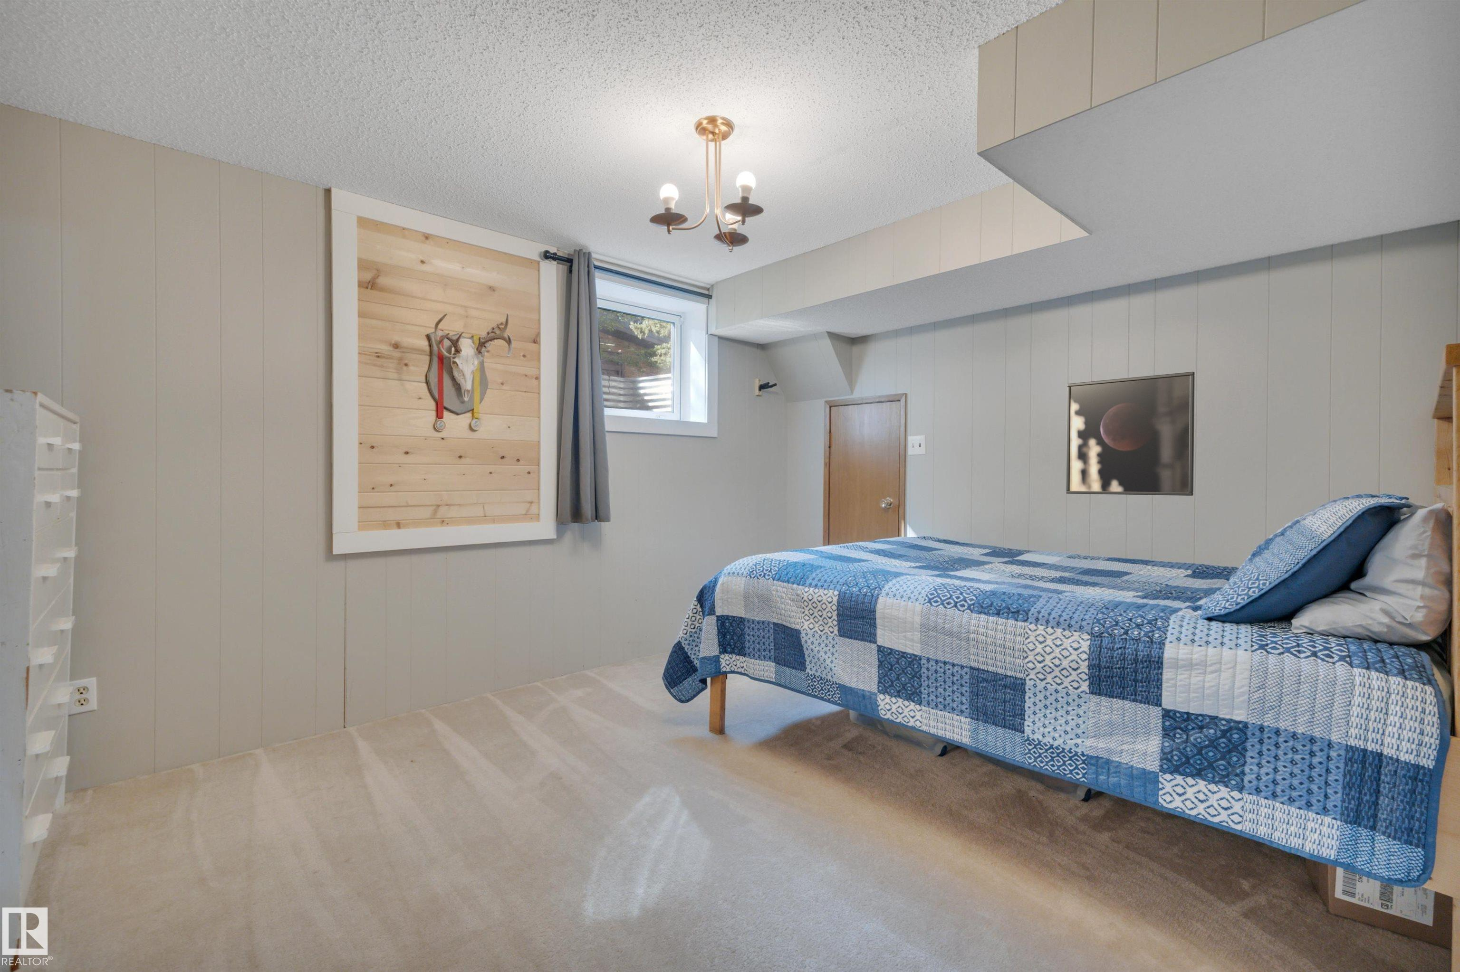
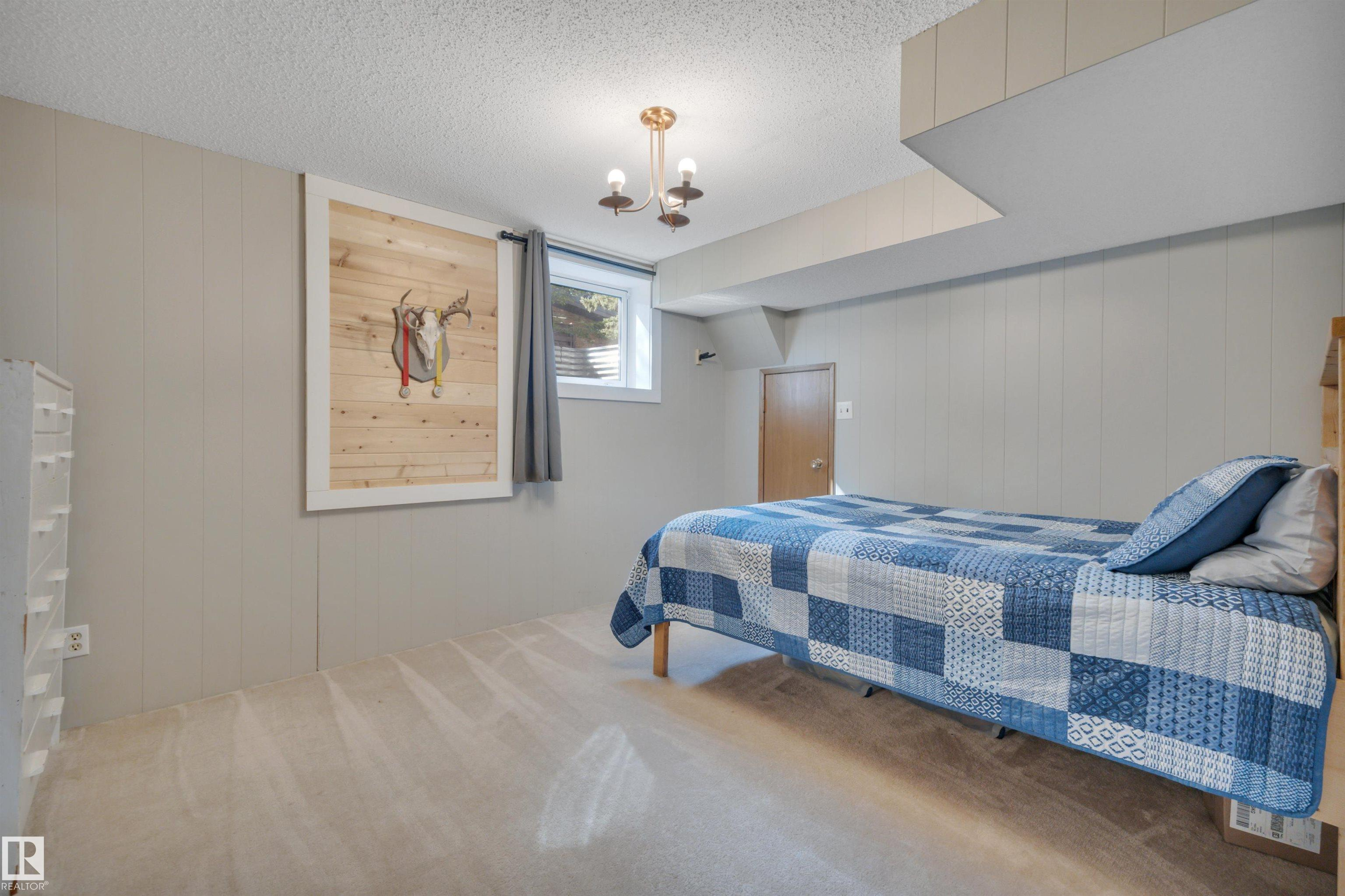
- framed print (1127, 436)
